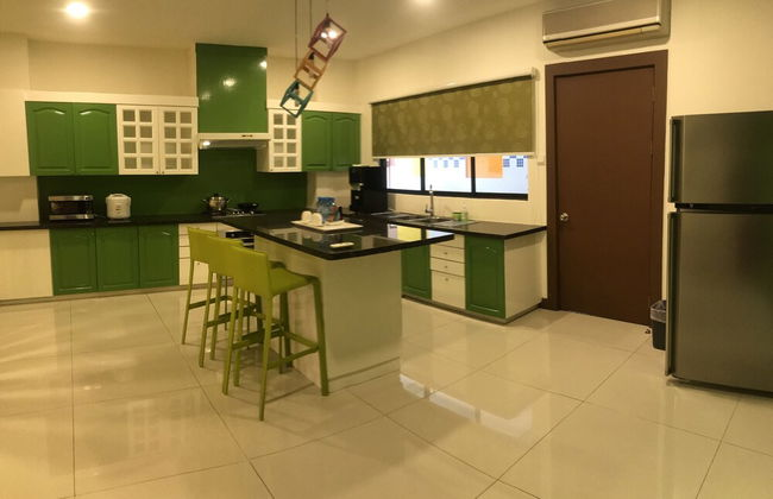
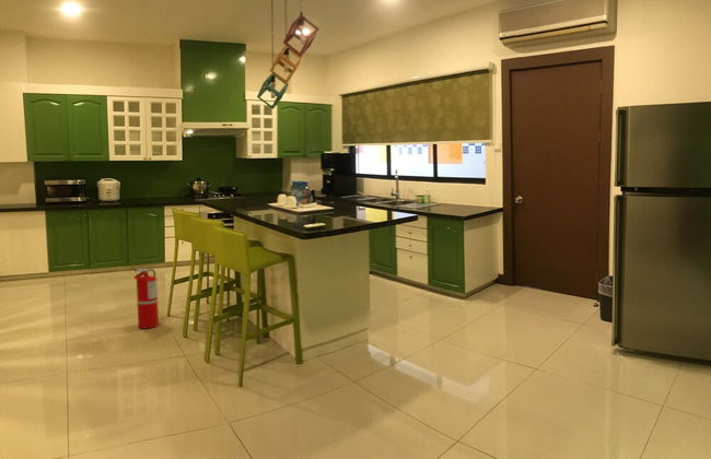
+ fire extinguisher (147, 296)
